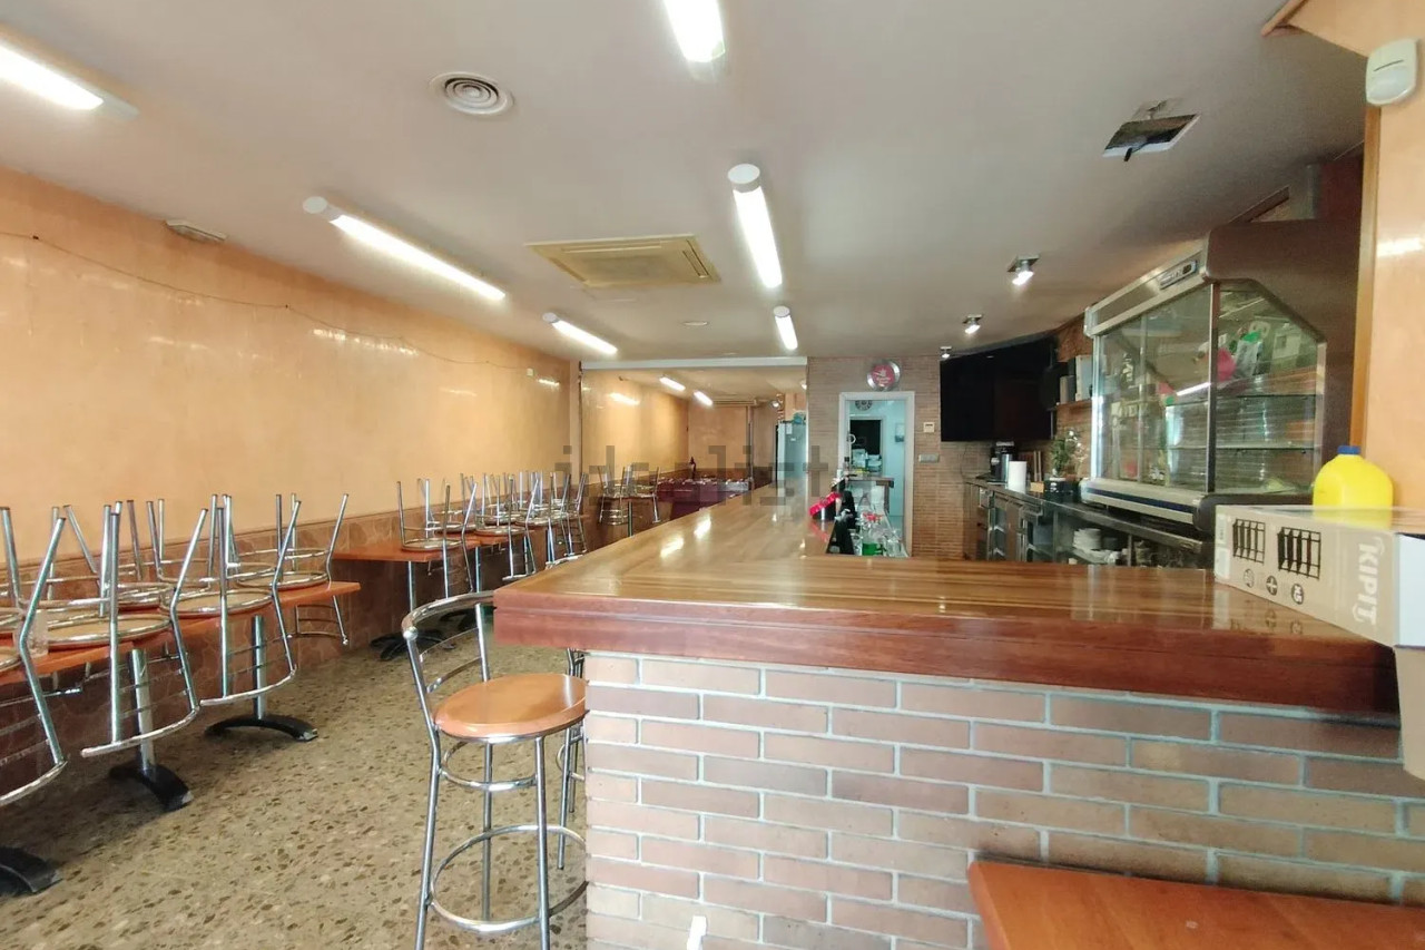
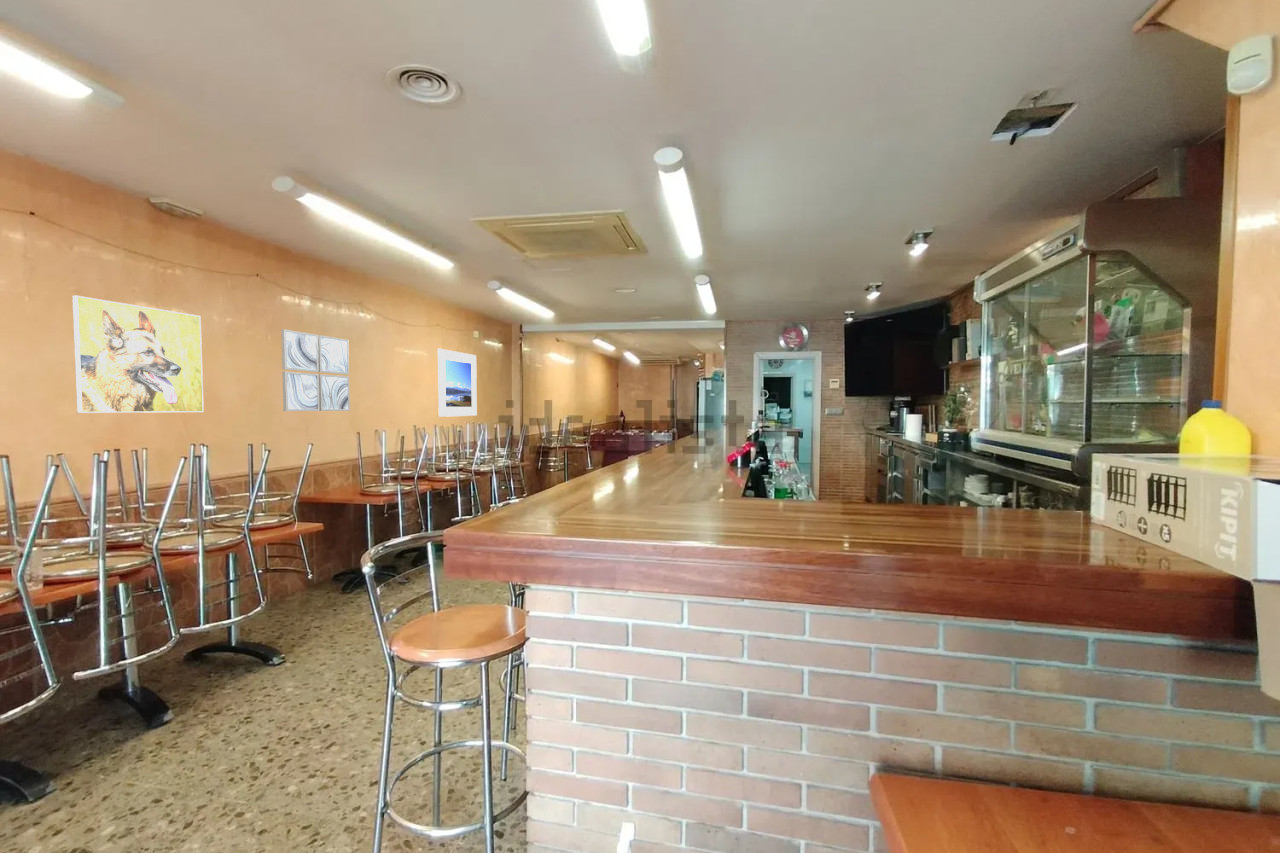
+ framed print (144, 359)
+ wall art (318, 374)
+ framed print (458, 384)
